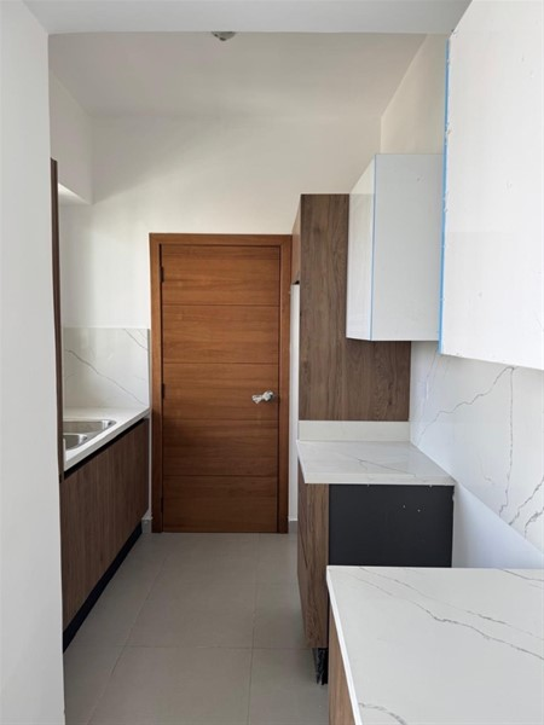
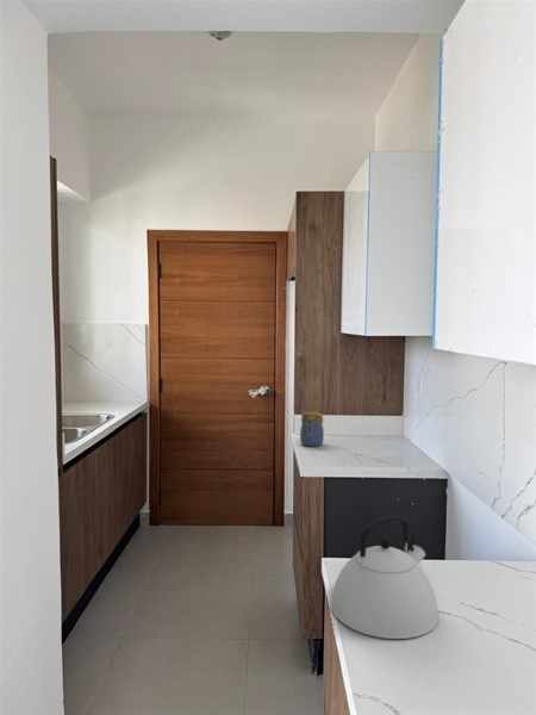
+ jar (311, 428)
+ kettle (386, 562)
